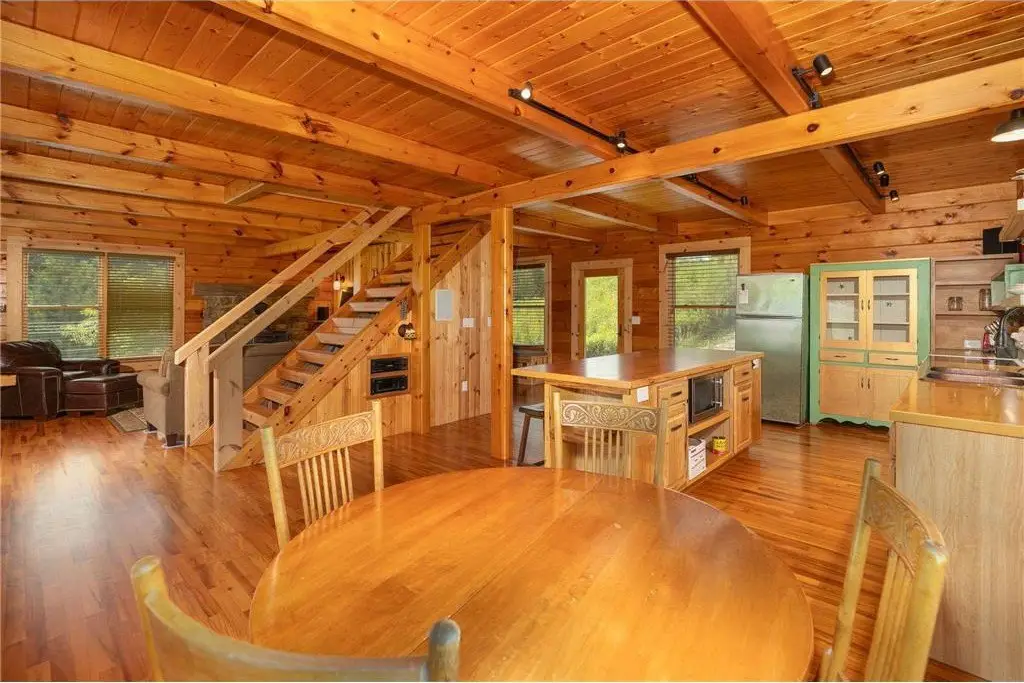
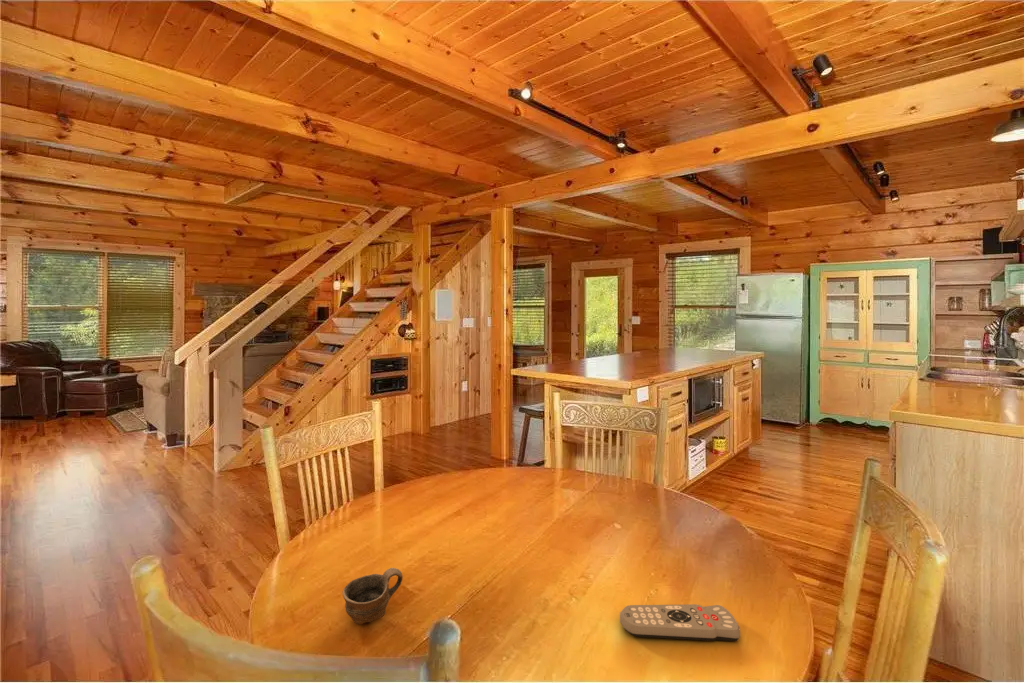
+ cup (370, 596)
+ remote control (677, 621)
